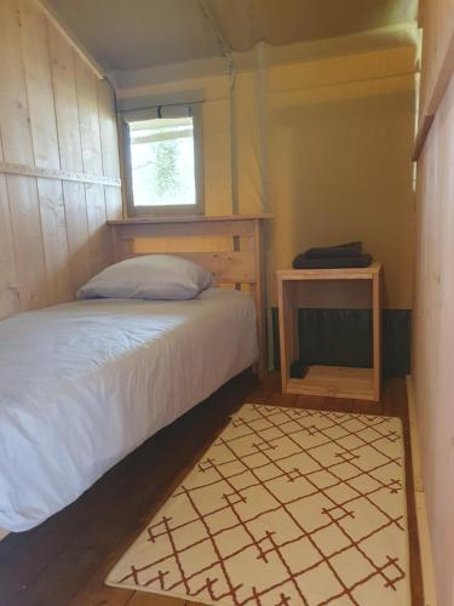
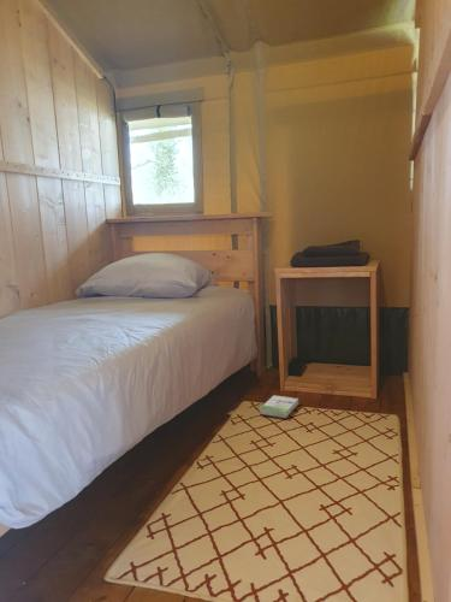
+ box (279, 406)
